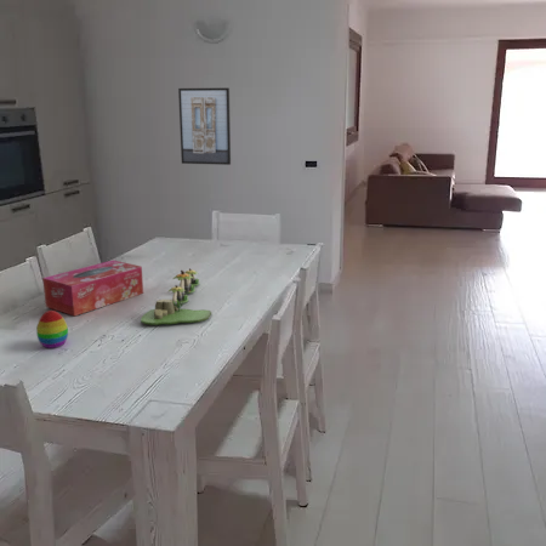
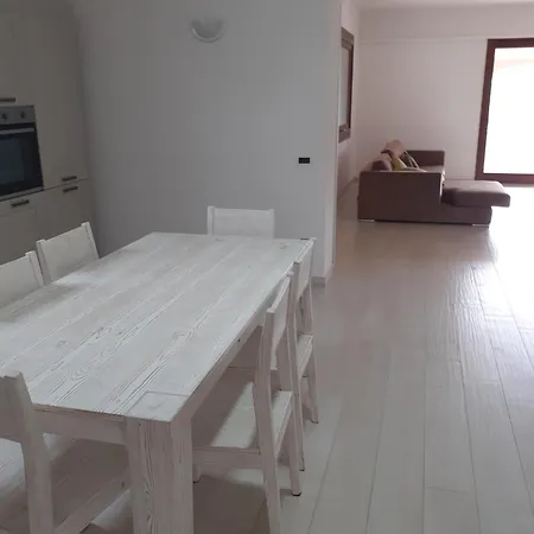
- tissue box (95, 285)
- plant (186, 288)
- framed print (204, 126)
- decorative egg (51, 328)
